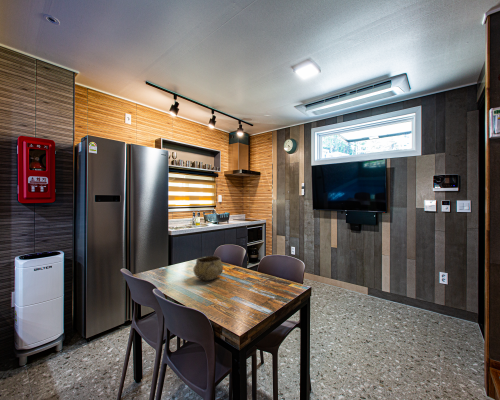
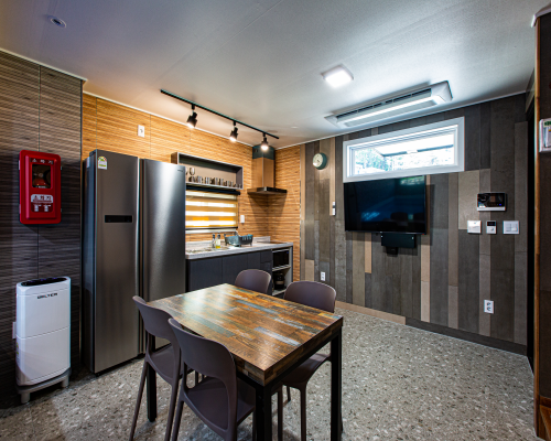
- decorative bowl (208, 268)
